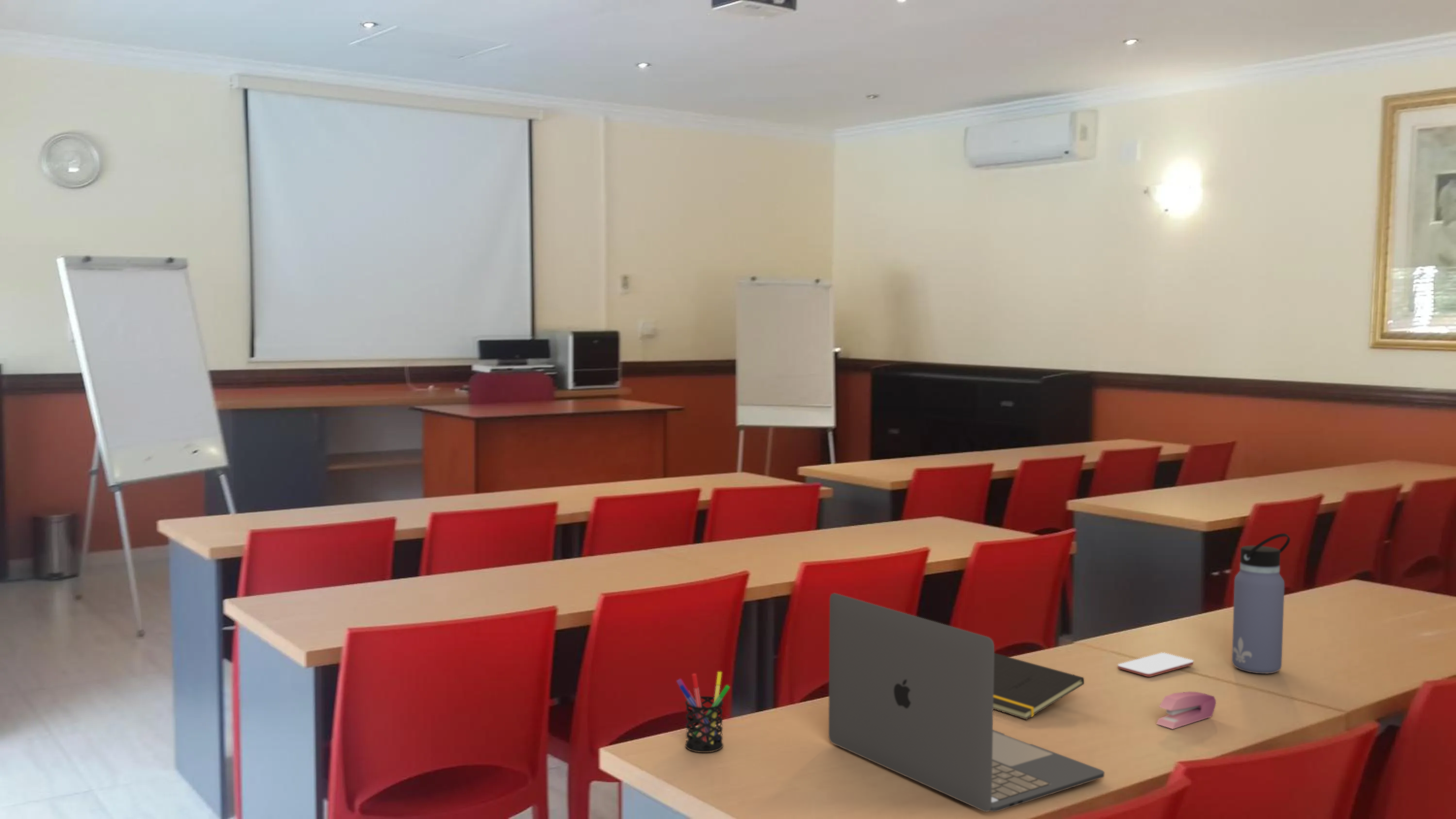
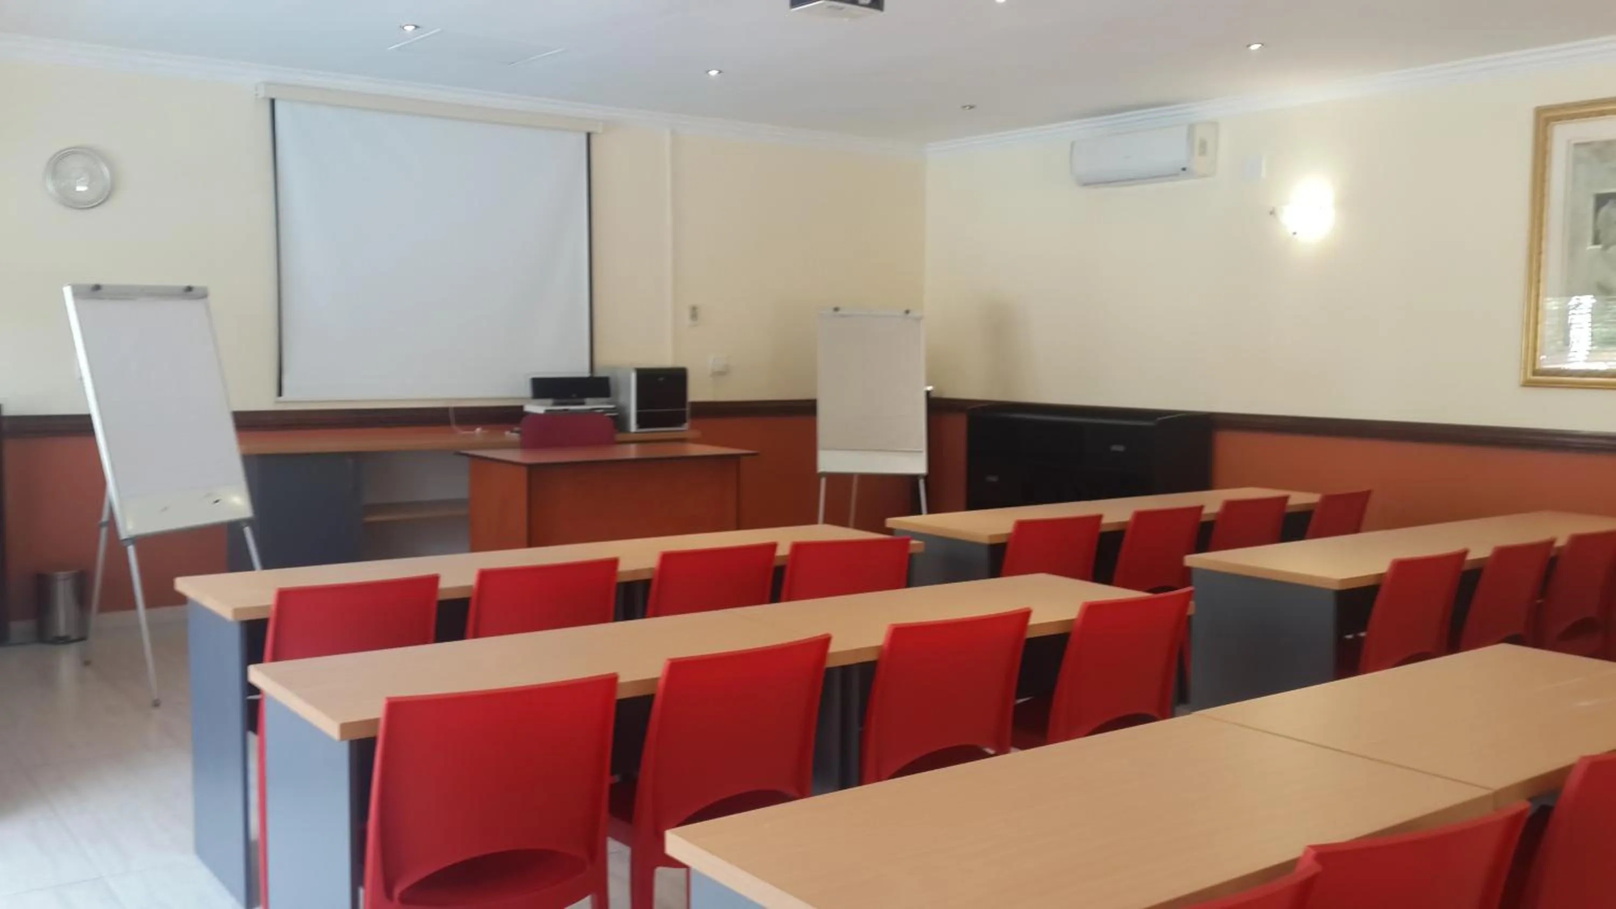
- stapler (1187, 706)
- laptop (963, 683)
- notepad (1003, 682)
- water bottle (1260, 600)
- smartphone (1156, 664)
- pen holder (707, 709)
